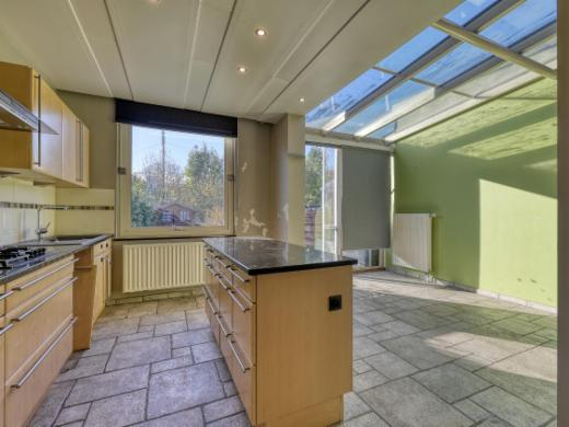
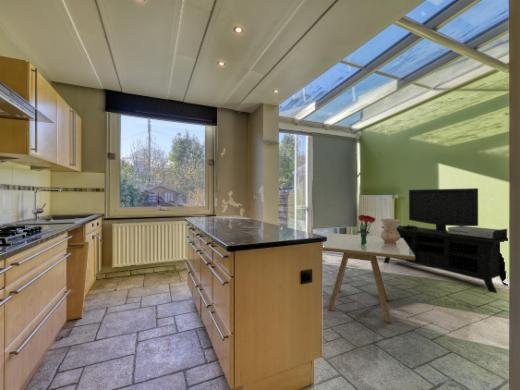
+ media console (436, 230)
+ ceramic jug (389, 230)
+ bouquet (365, 229)
+ dining table (359, 259)
